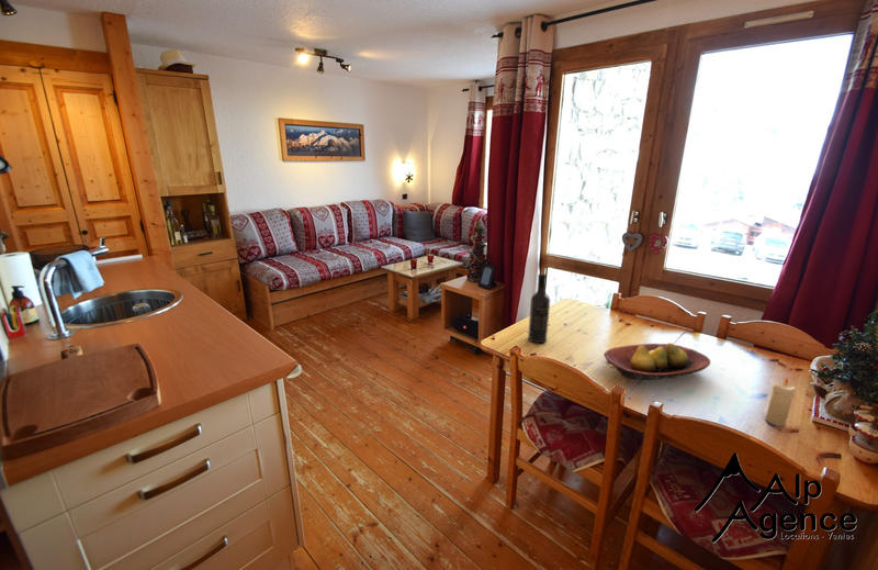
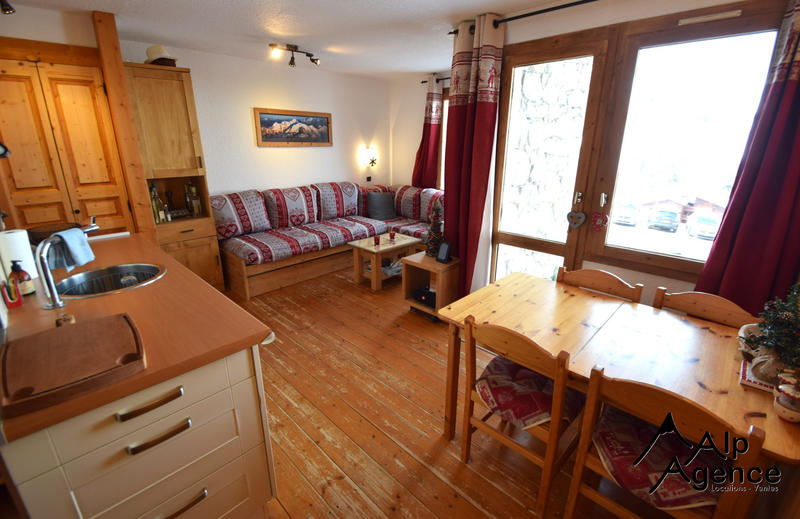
- candle (780, 400)
- fruit bowl (655, 358)
- wine bottle (539, 308)
